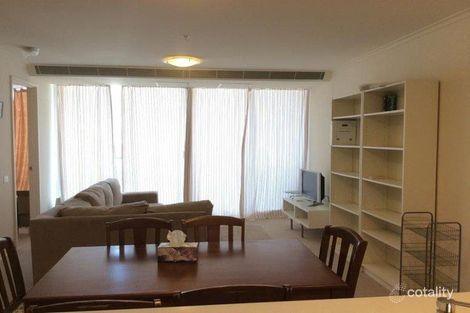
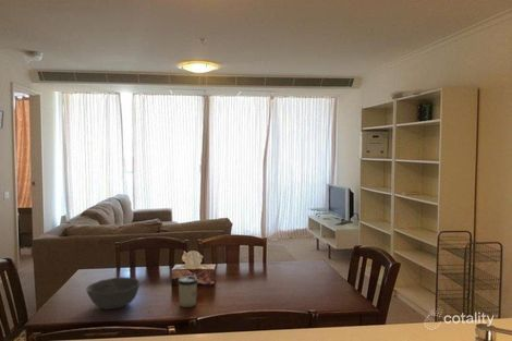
+ bowl (113, 294)
+ cup (187, 291)
